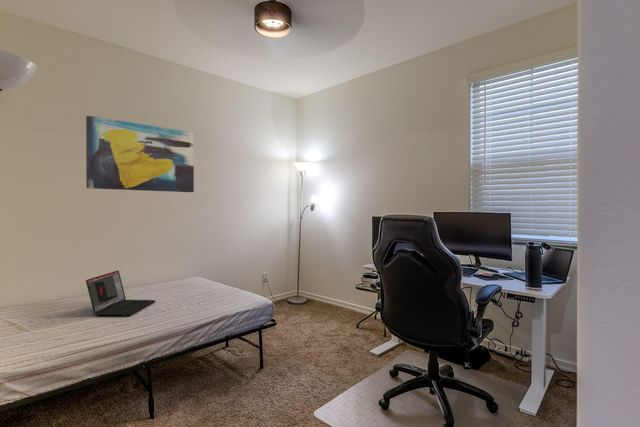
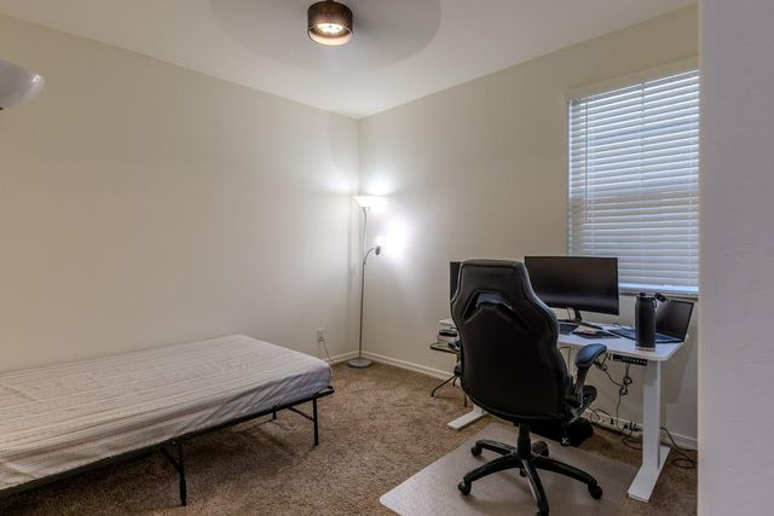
- laptop (123, 291)
- wall art (144, 157)
